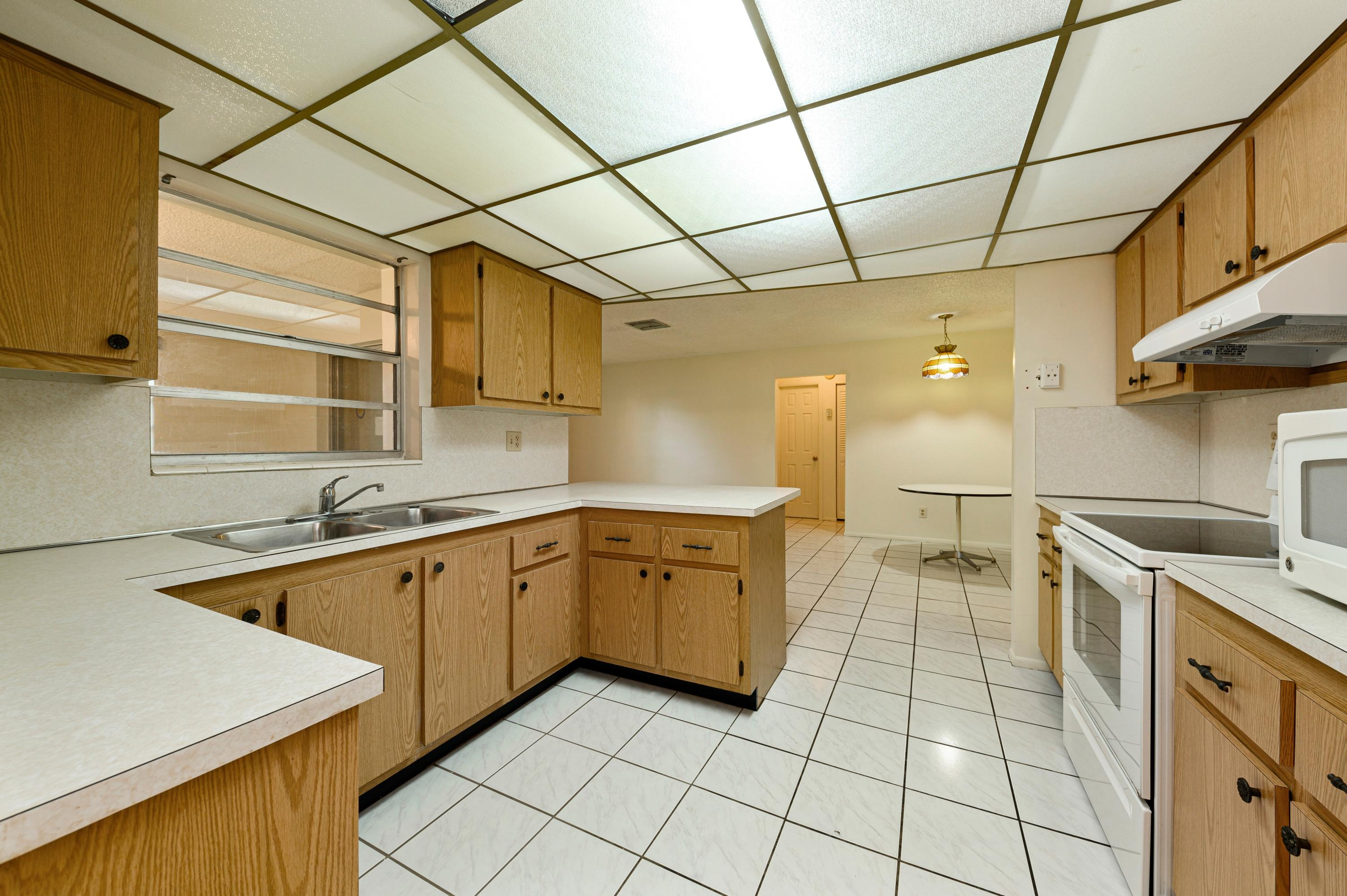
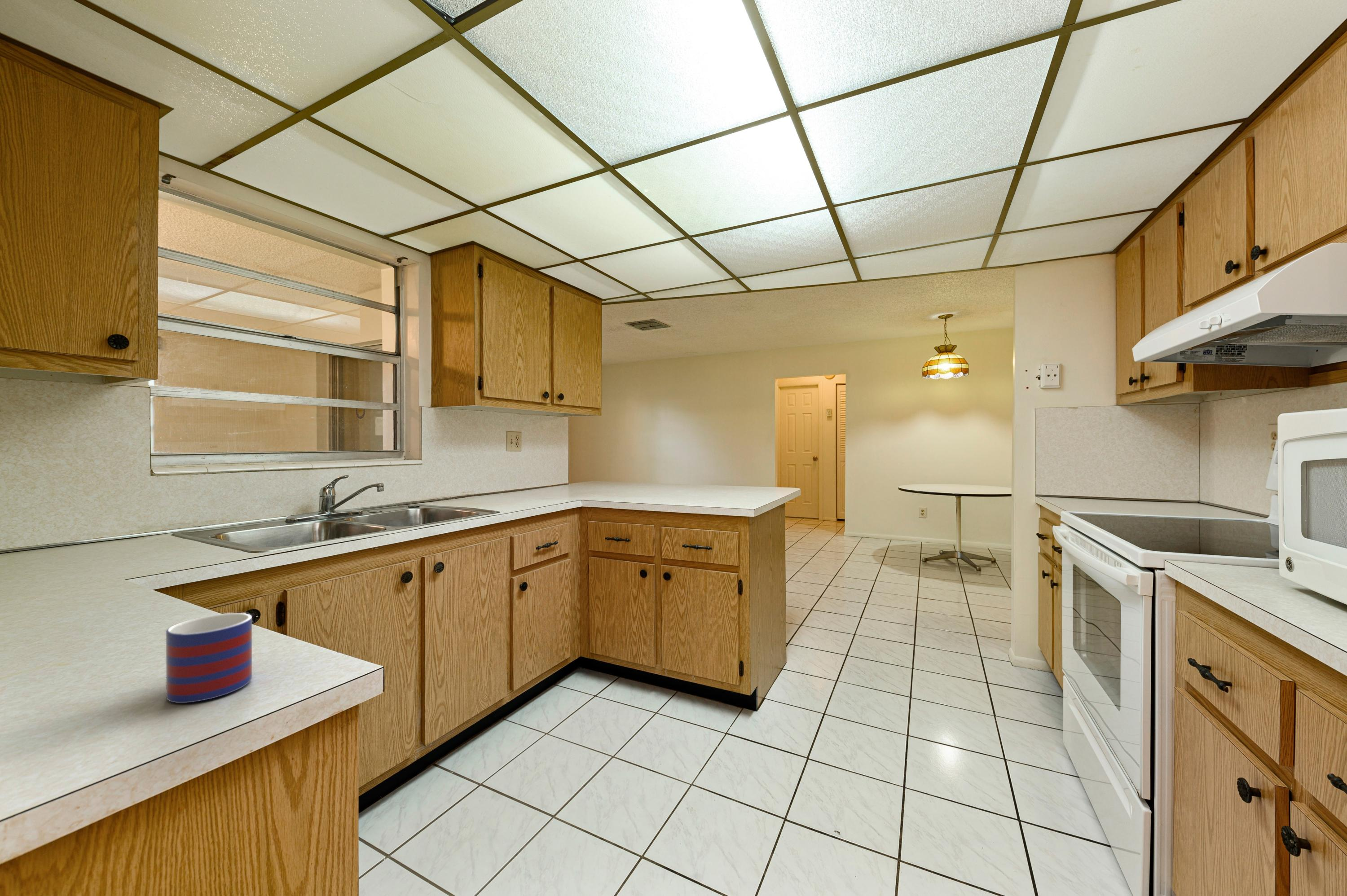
+ mug (210, 650)
